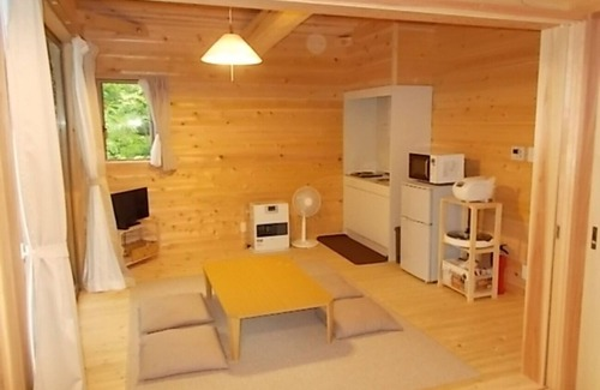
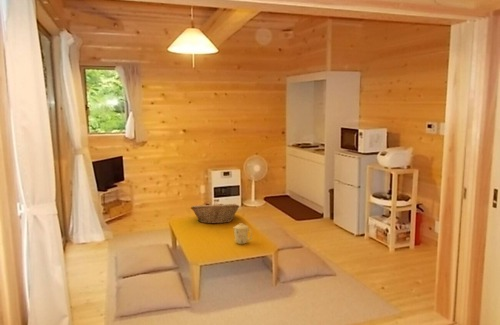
+ mug (242, 233)
+ fruit basket (215, 210)
